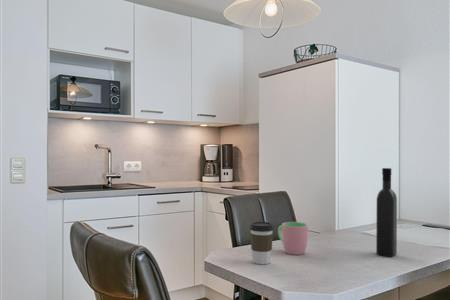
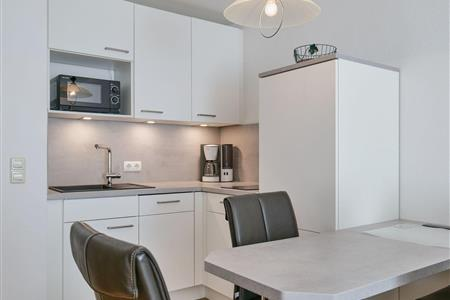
- wine bottle (386, 211)
- coffee cup (261, 242)
- cup (291, 237)
